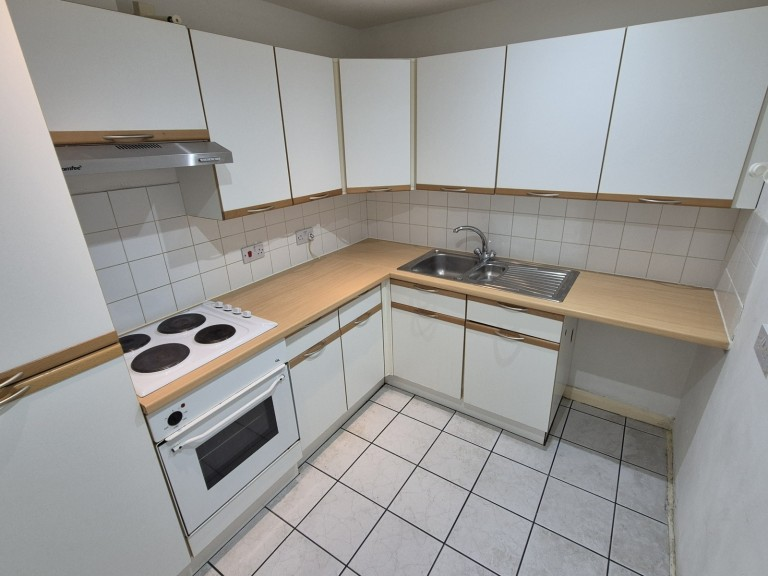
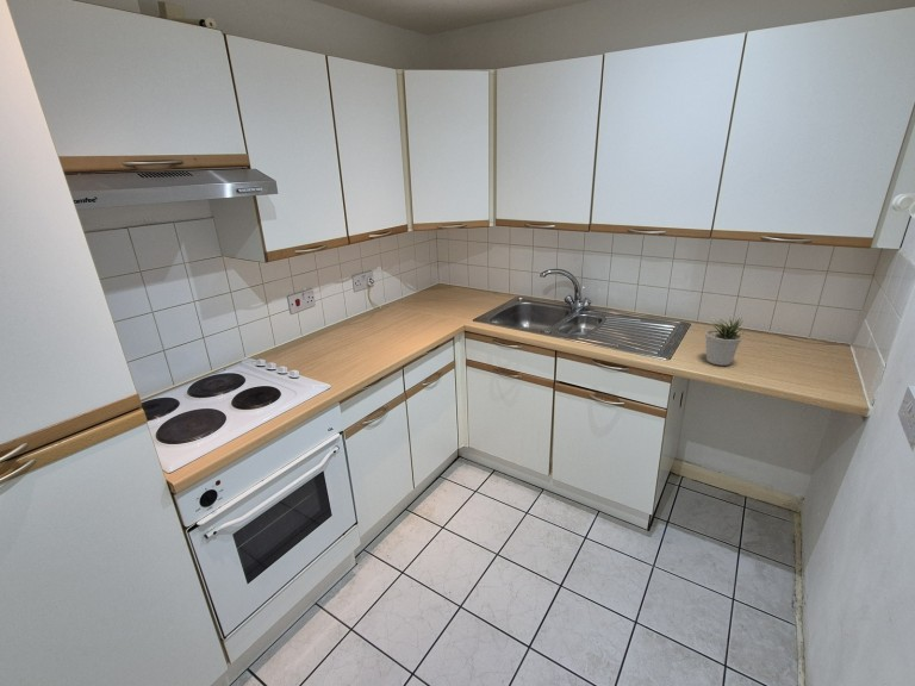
+ potted plant (723, 338)
